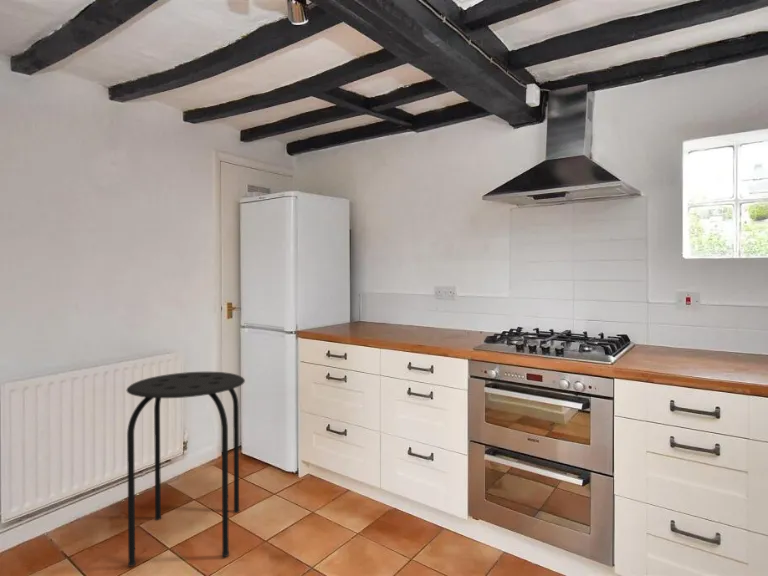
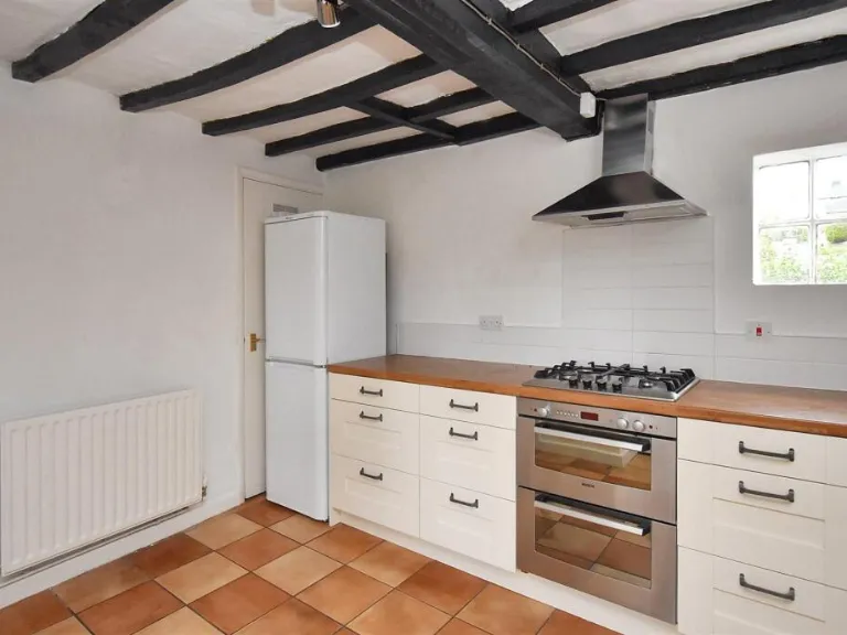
- stool (159, 458)
